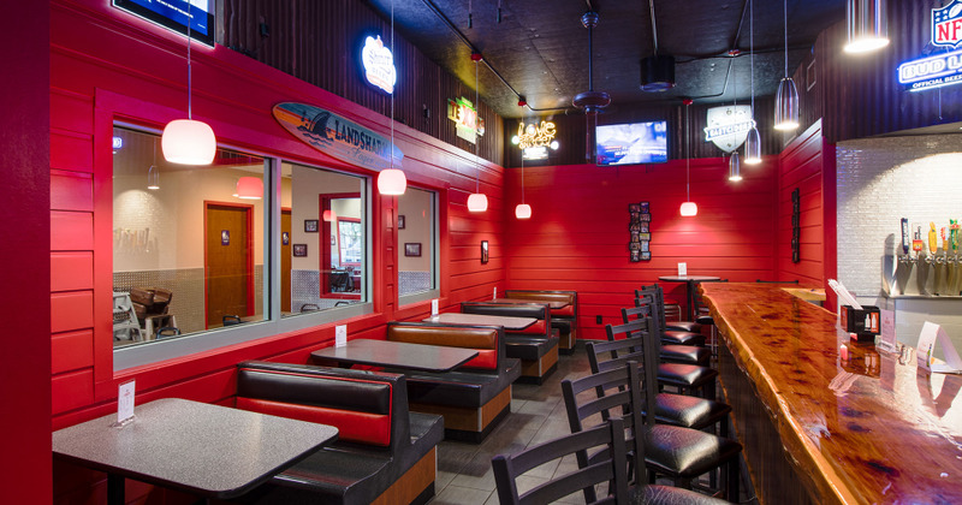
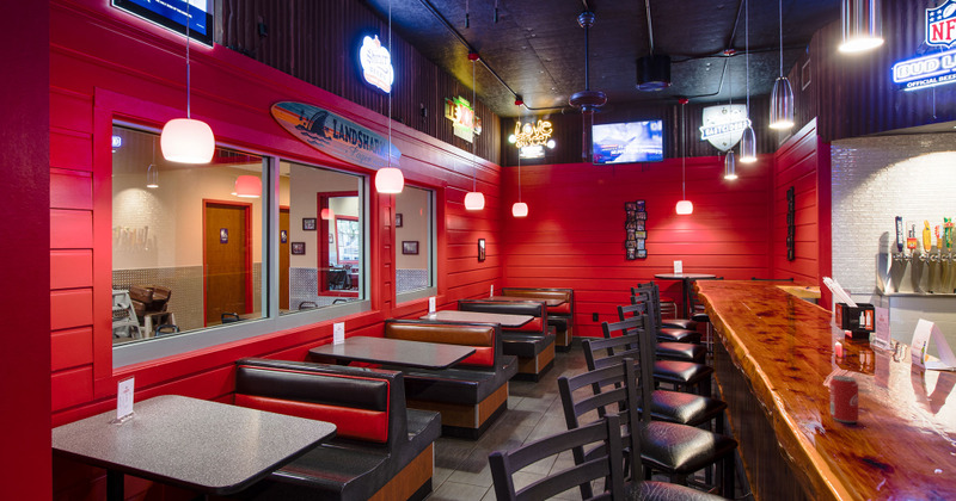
+ beverage can (844, 398)
